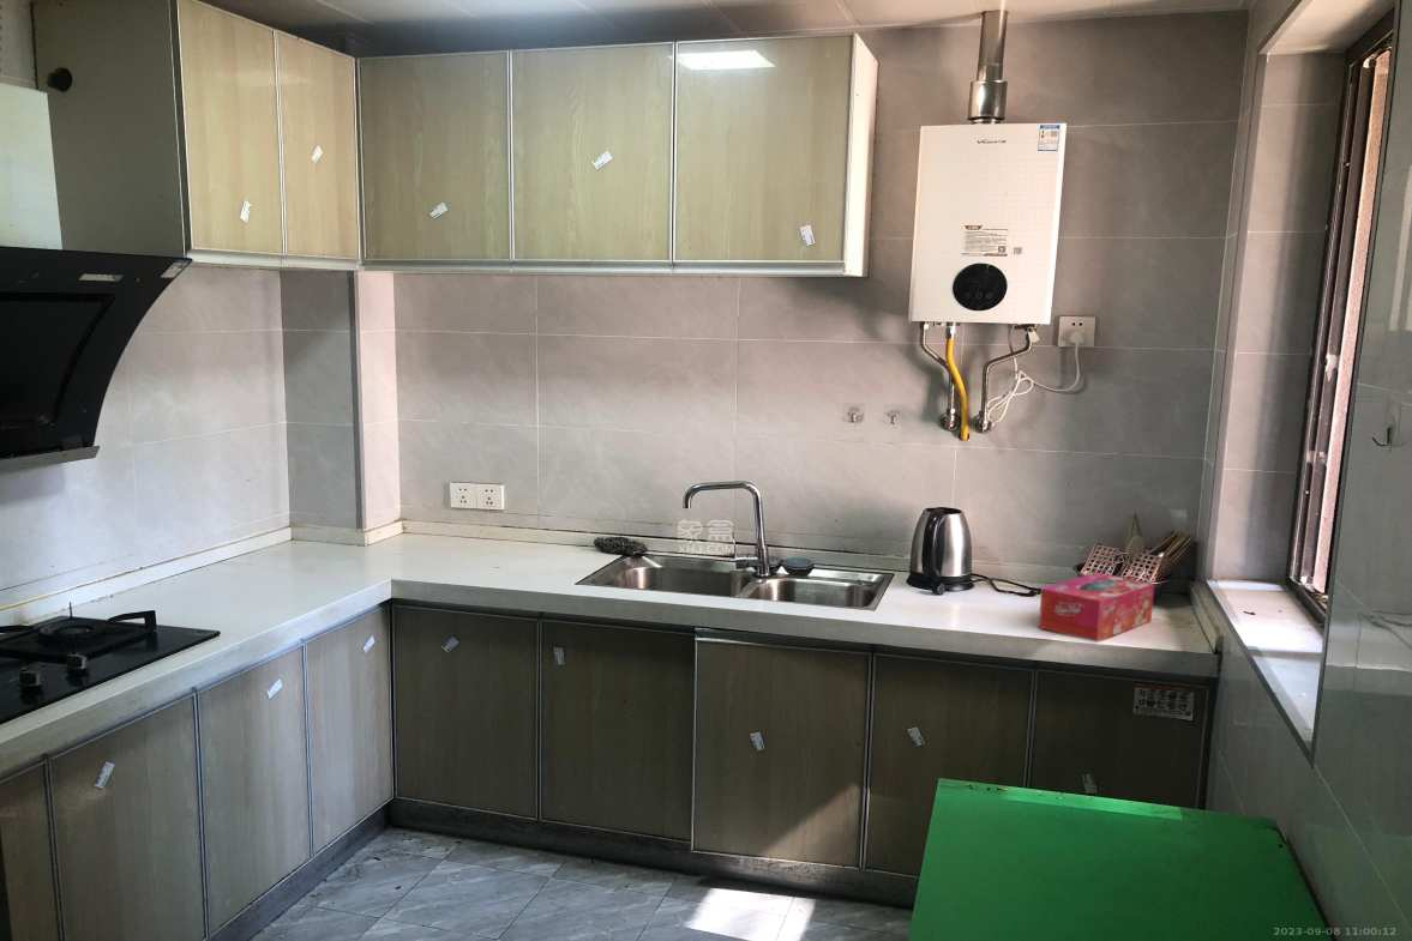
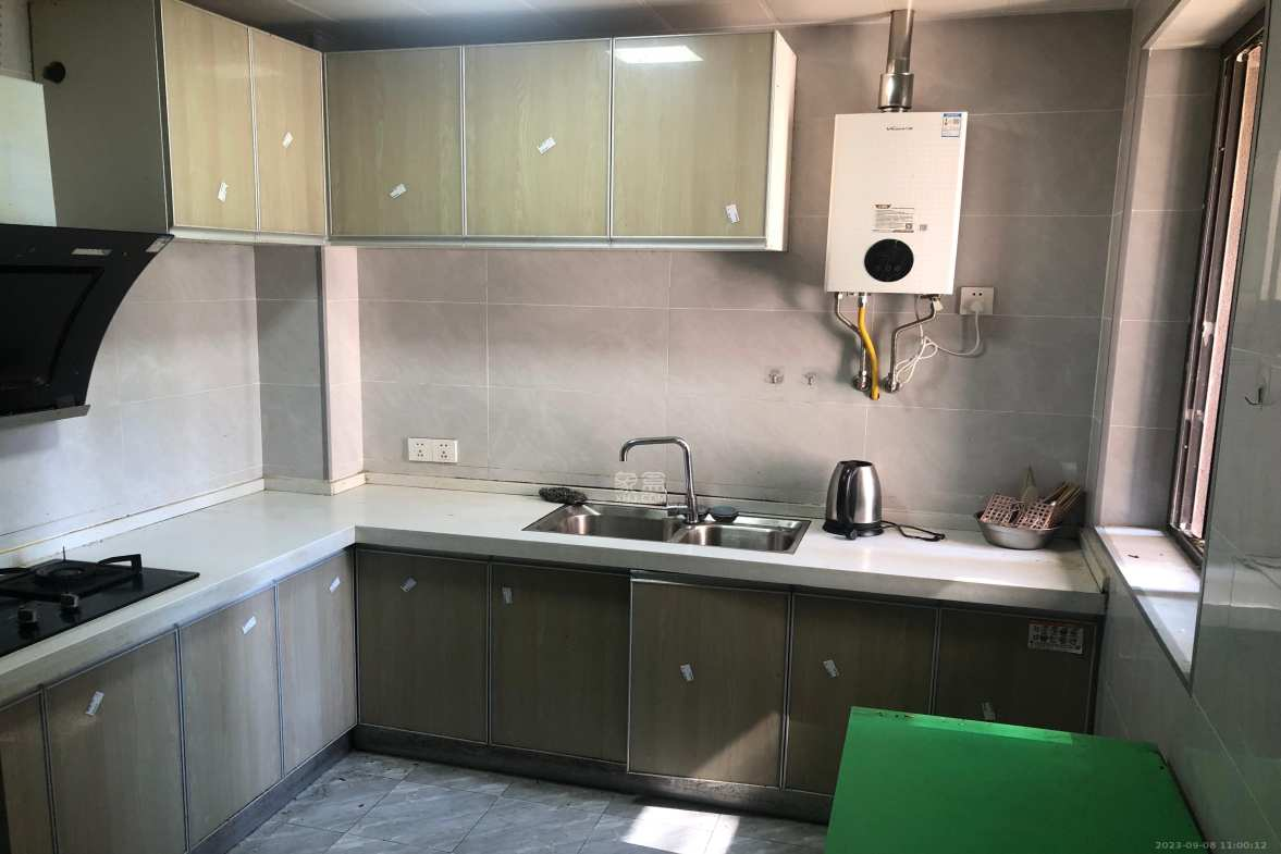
- tissue box (1096, 604)
